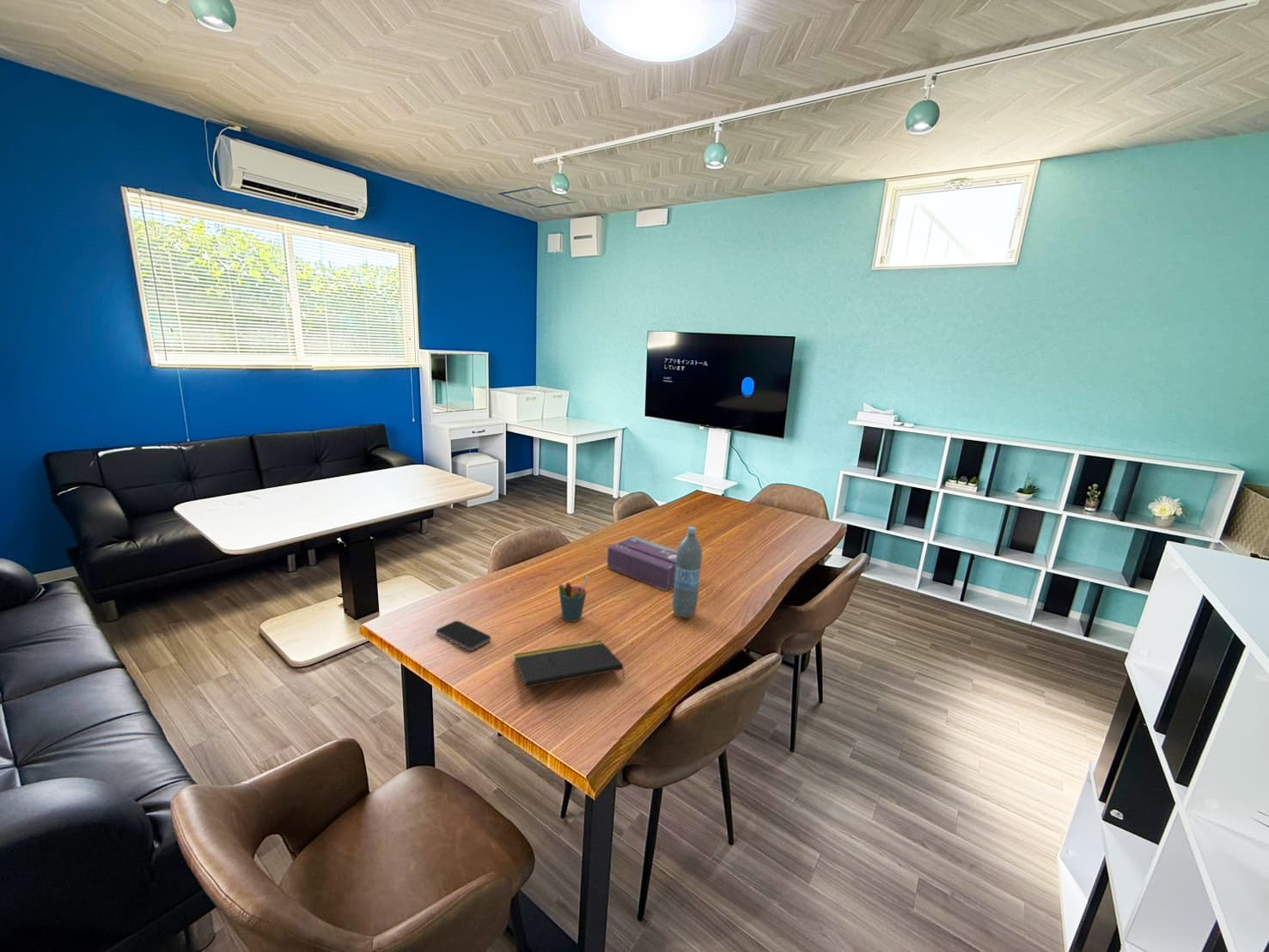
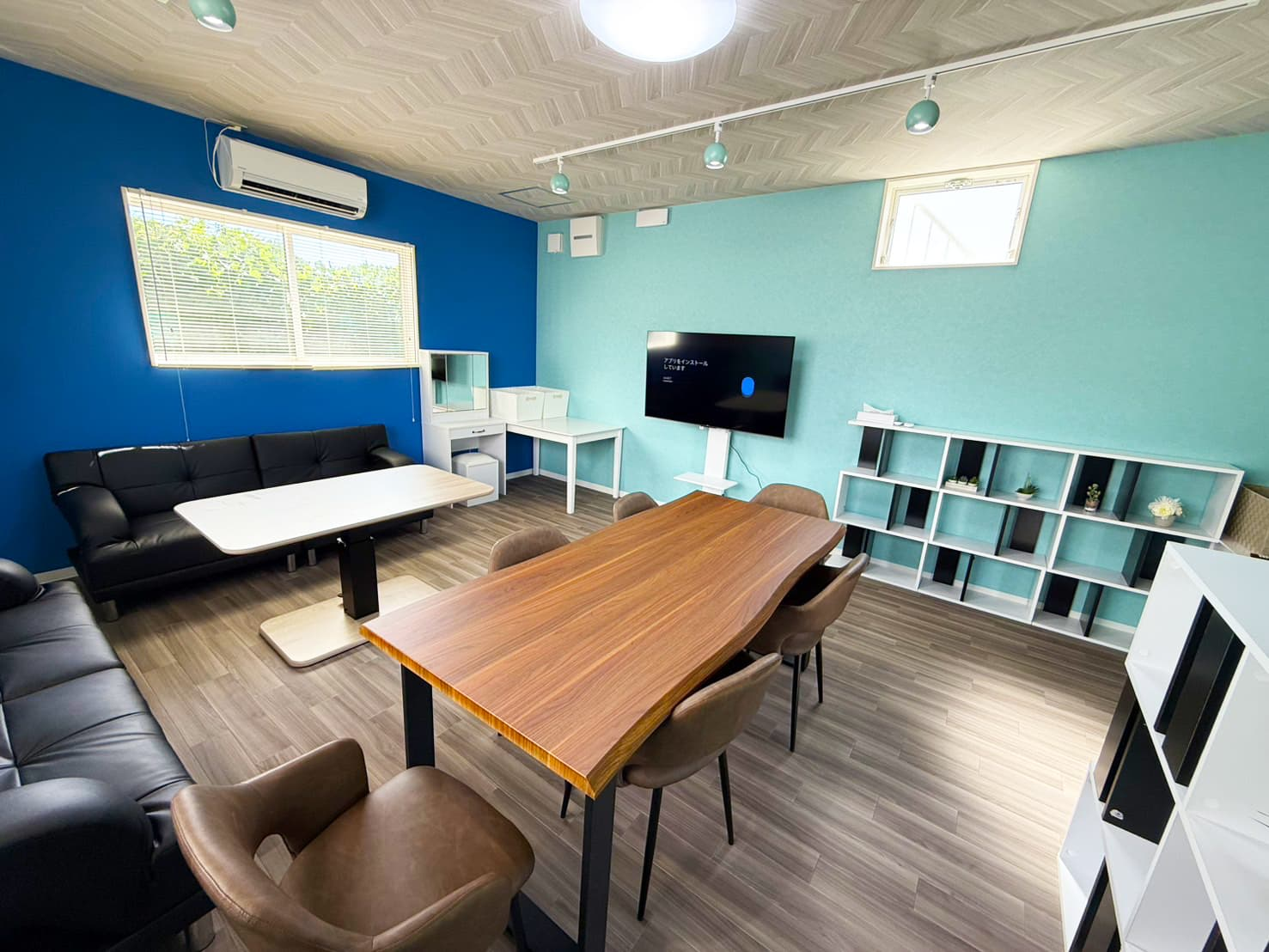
- pen holder (572, 597)
- notepad (566, 662)
- smartphone (463, 634)
- water bottle (687, 572)
- tissue box (649, 561)
